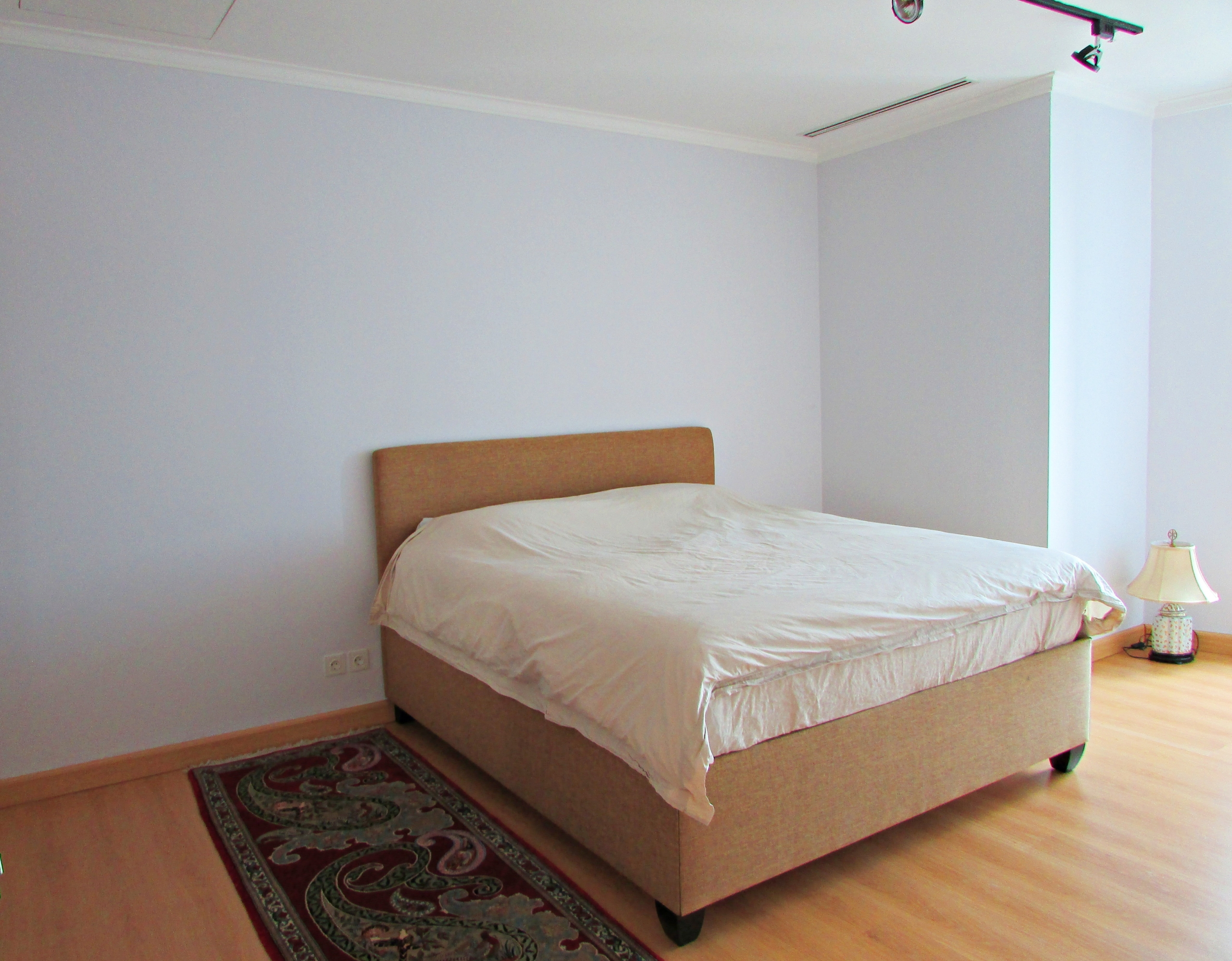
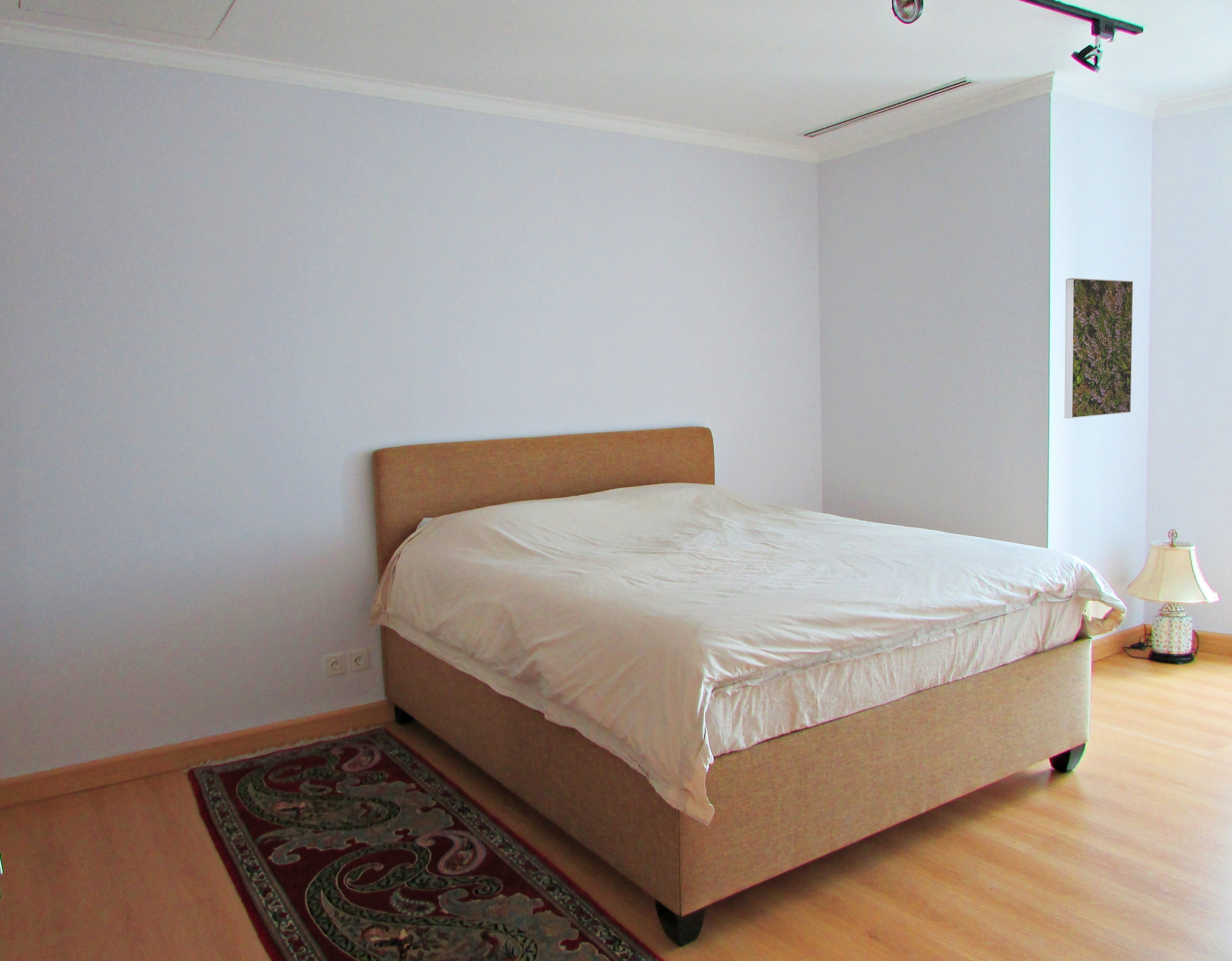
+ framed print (1099, 348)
